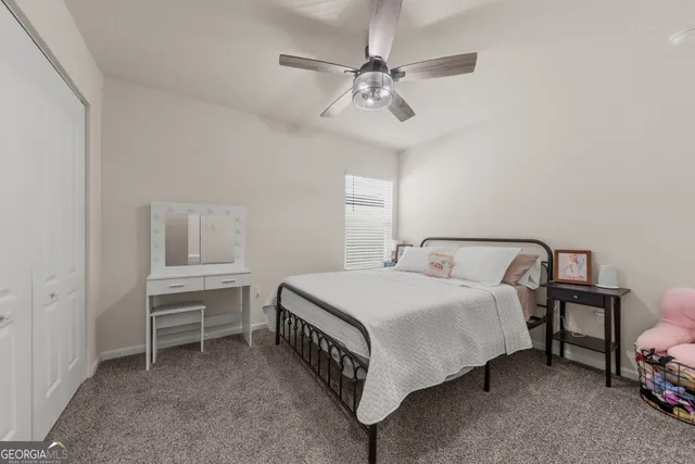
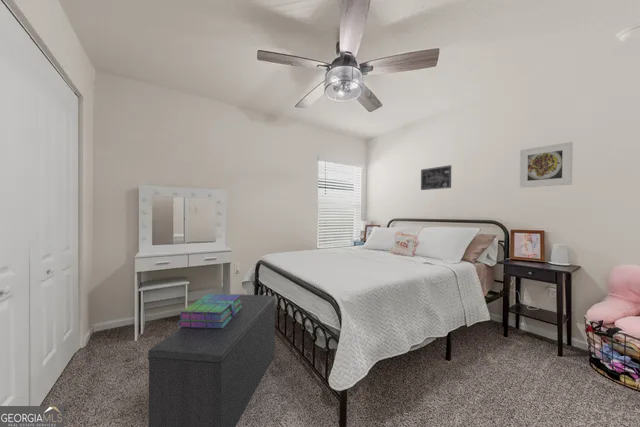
+ stack of books (213, 309)
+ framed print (544, 166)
+ bench (226, 352)
+ wall art (435, 178)
